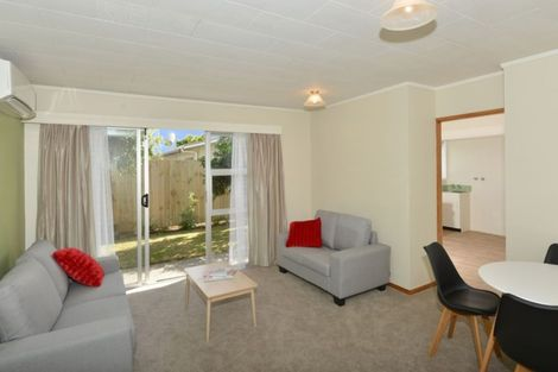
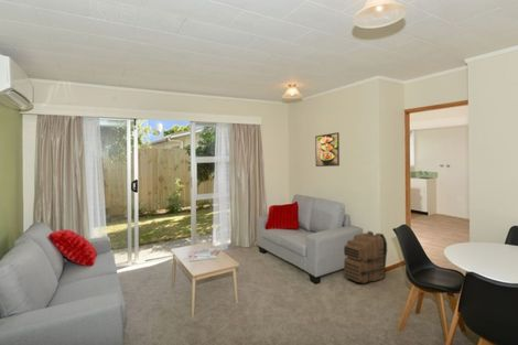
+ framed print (326, 150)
+ backpack (365, 256)
